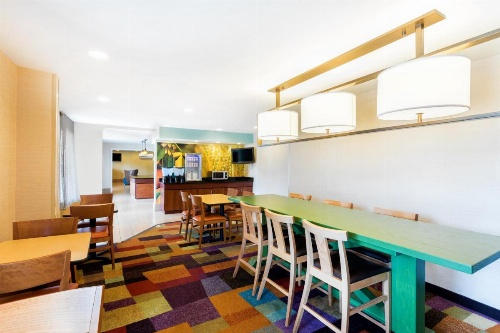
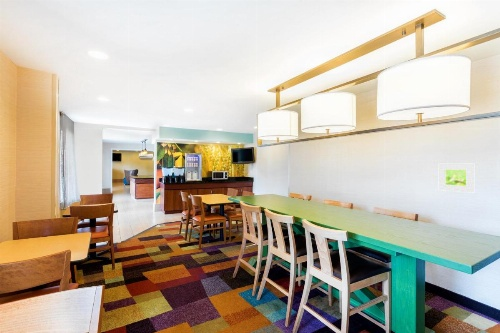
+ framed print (455, 177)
